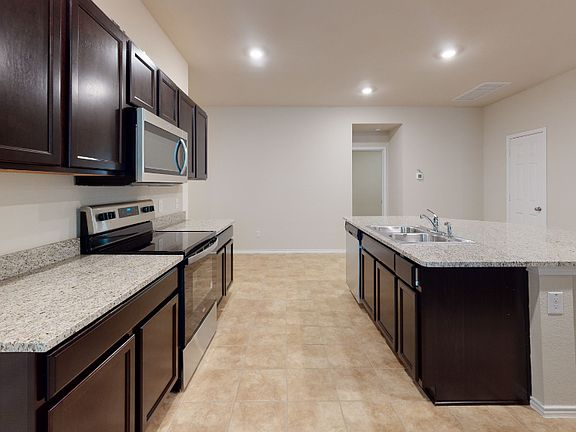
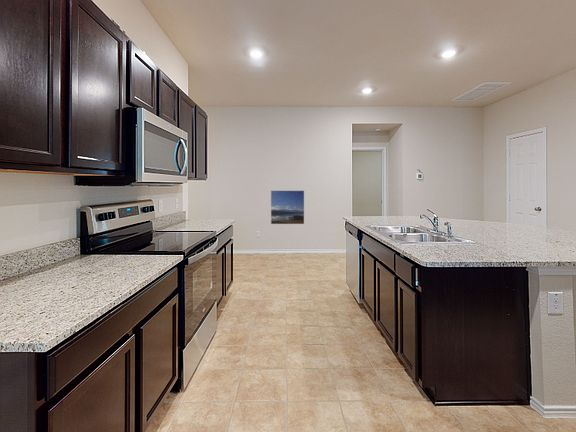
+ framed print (287, 207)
